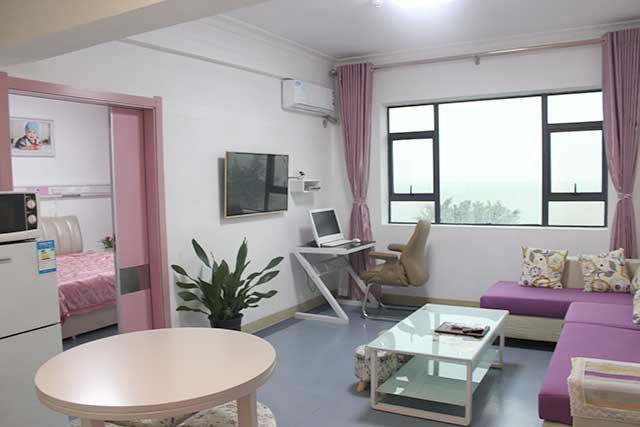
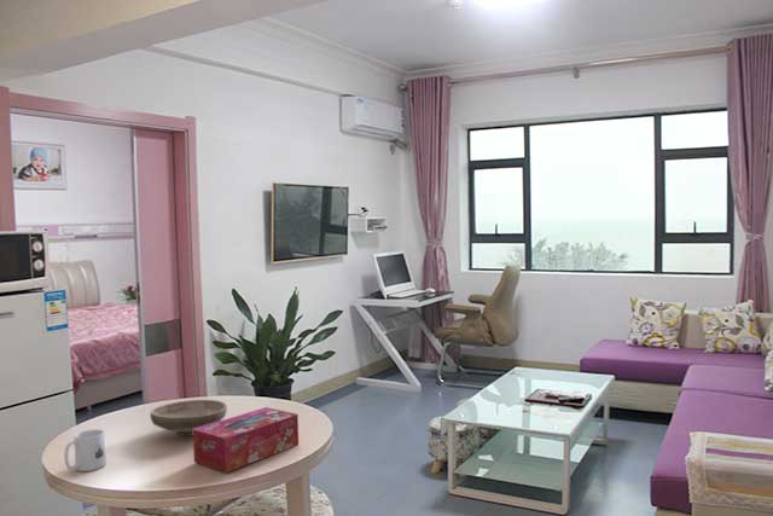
+ bowl (190, 419)
+ mug (83, 451)
+ tissue box (248, 436)
